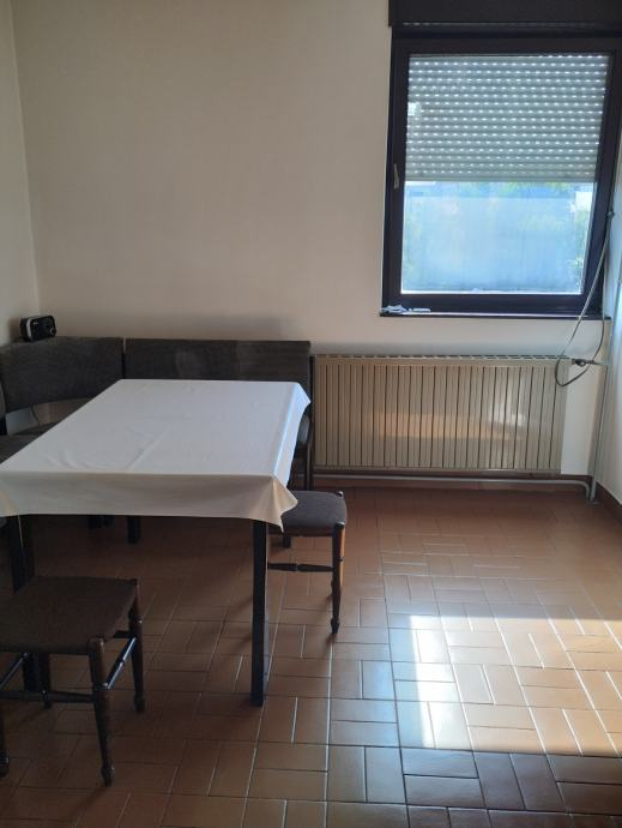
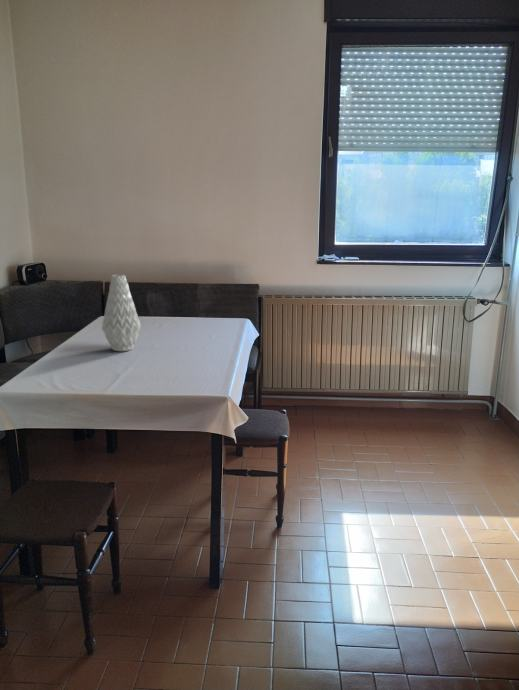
+ vase (120, 312)
